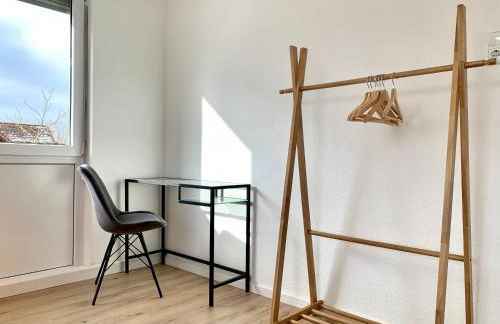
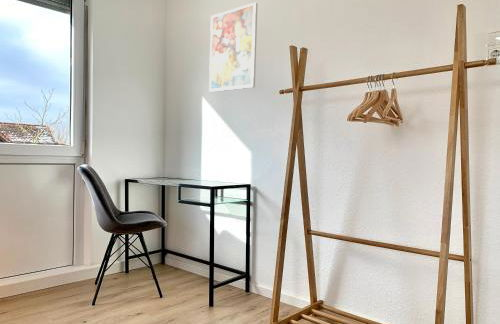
+ wall art (231, 49)
